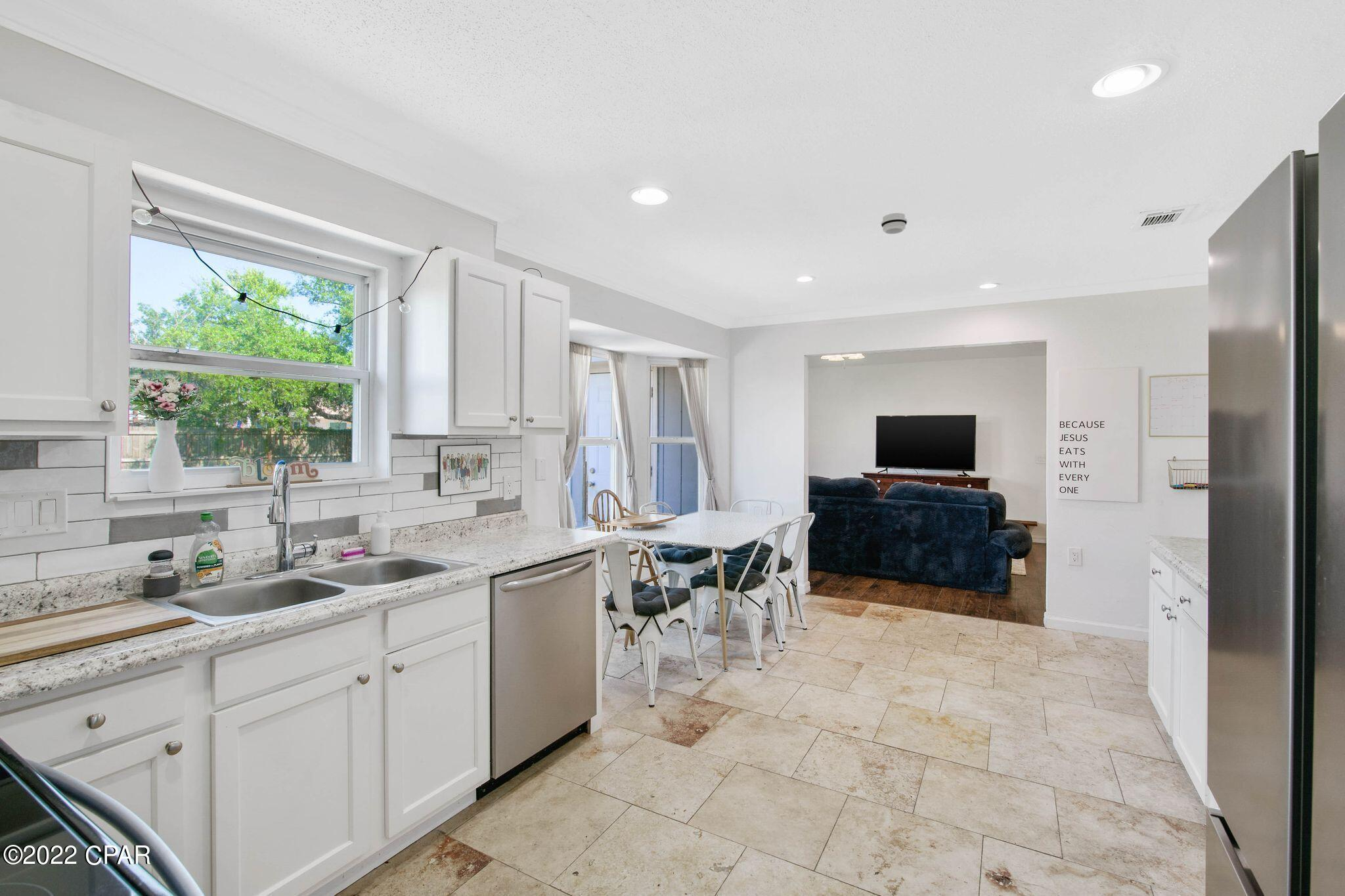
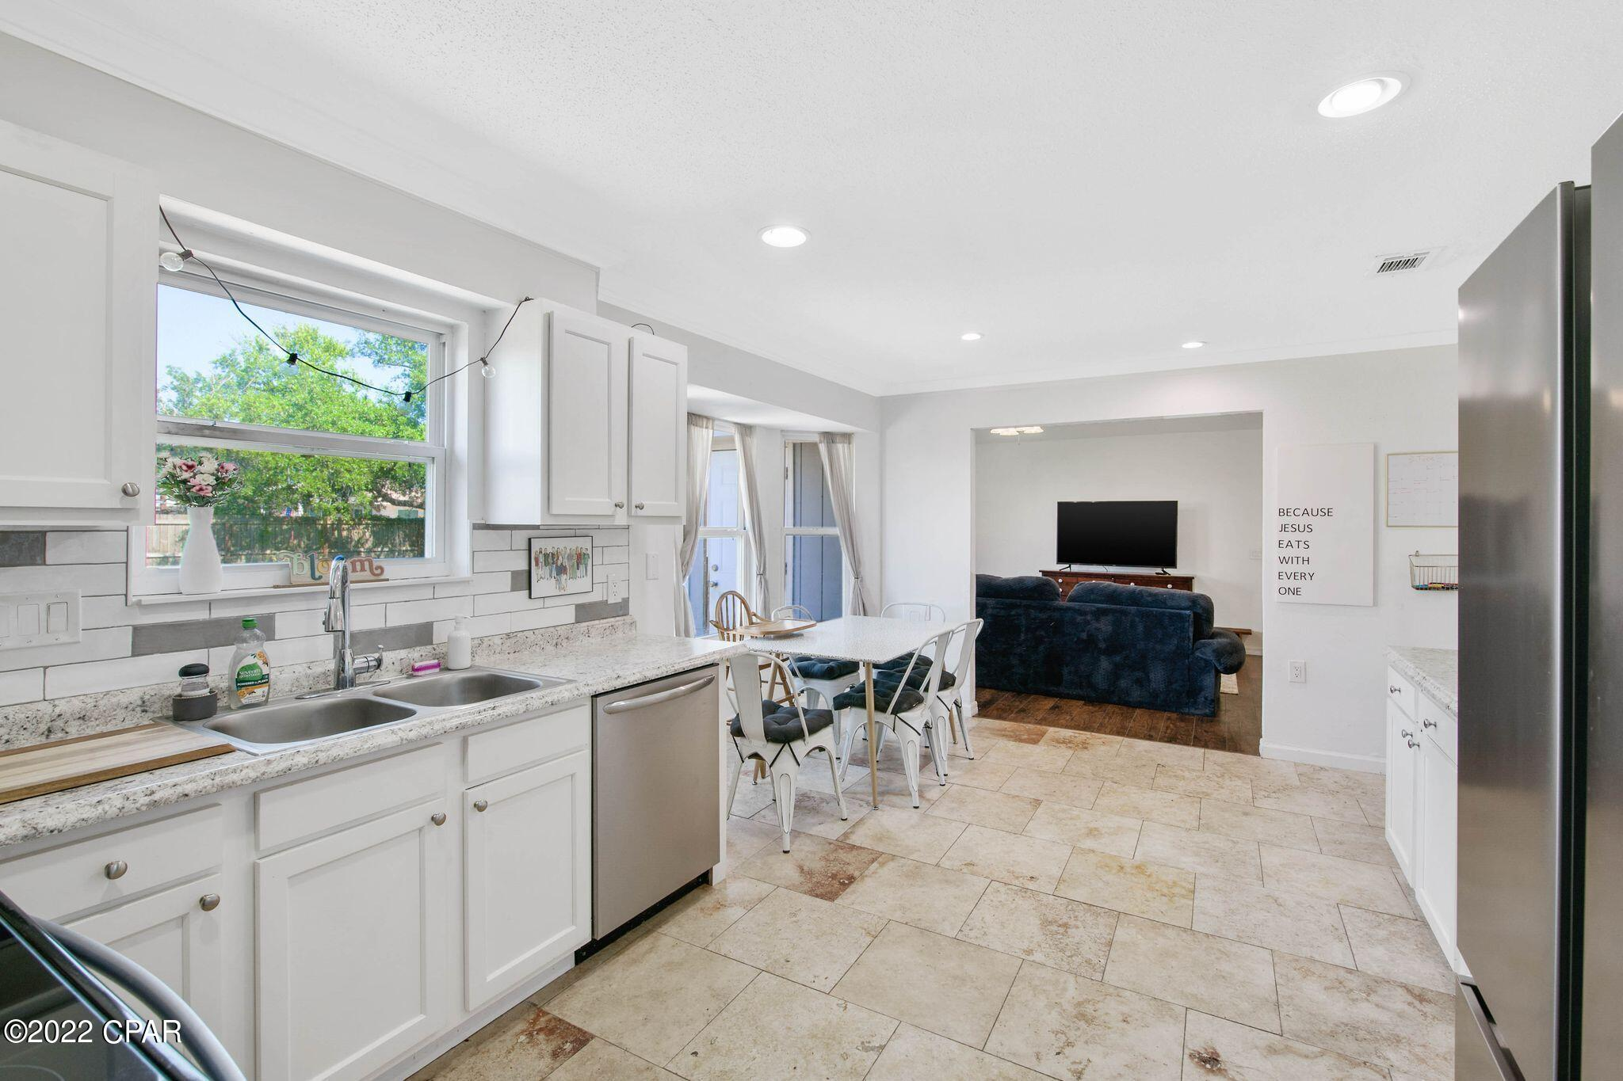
- smoke detector (894, 224)
